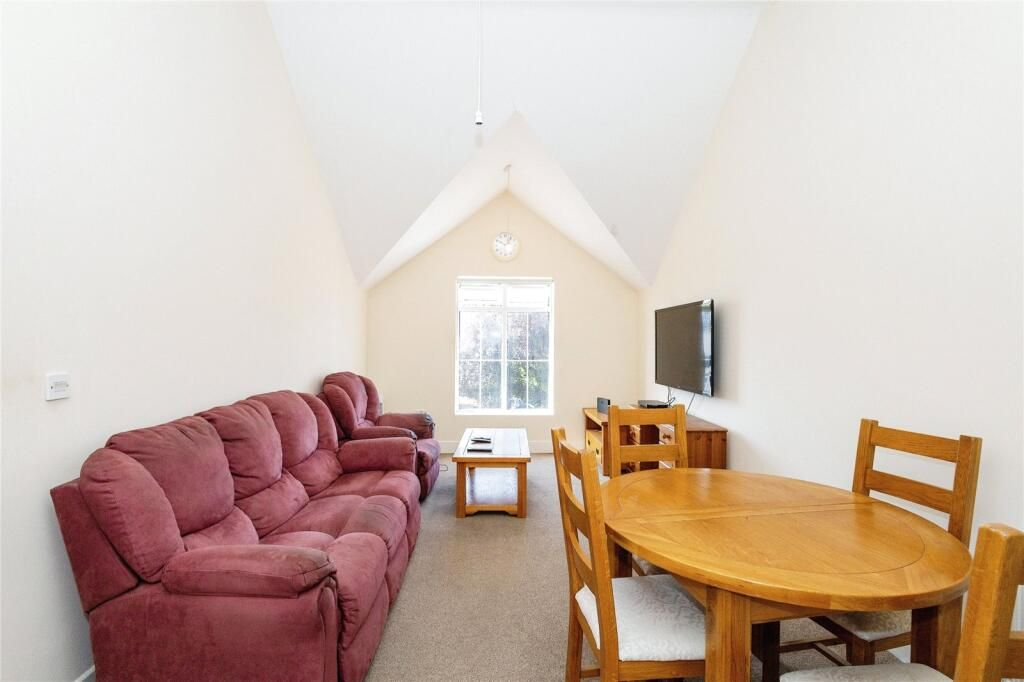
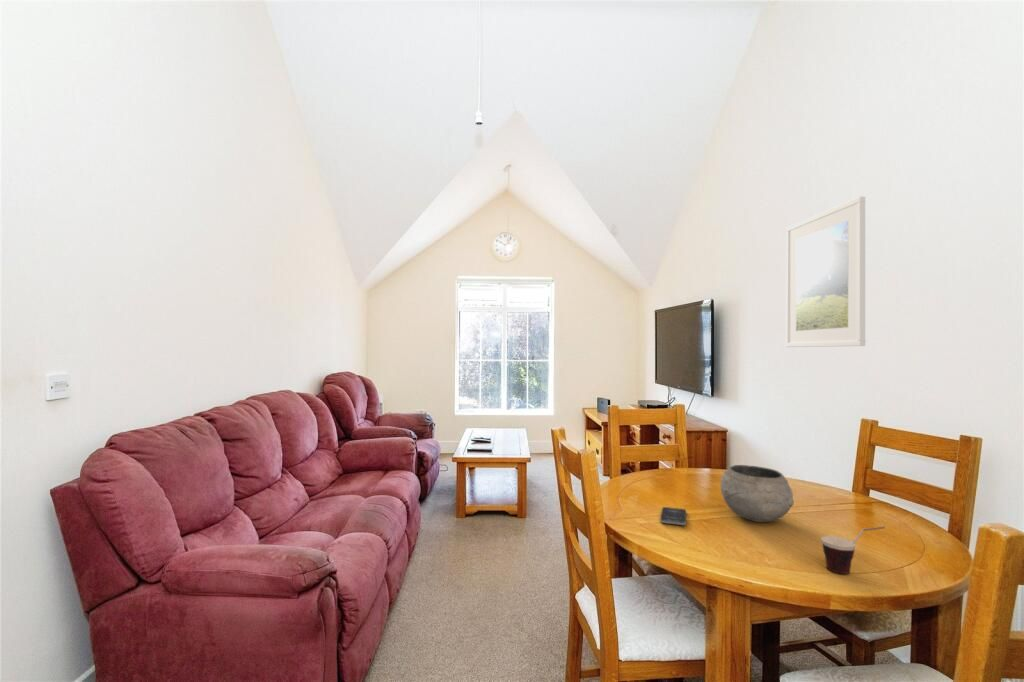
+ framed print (821, 280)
+ bowl (756, 494)
+ cup (852, 547)
+ smartphone (673, 515)
